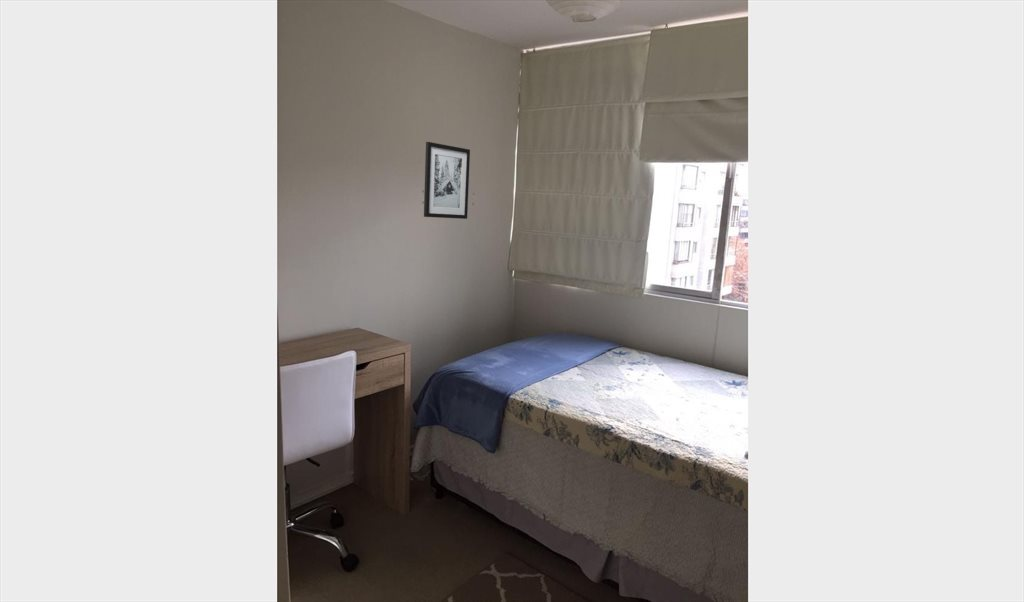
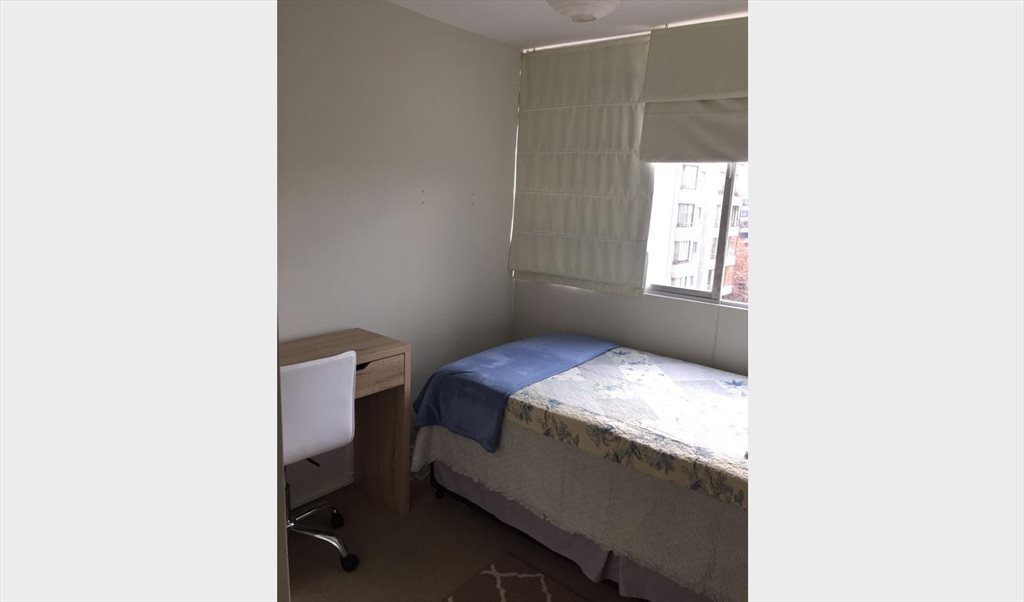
- wall art (447, 182)
